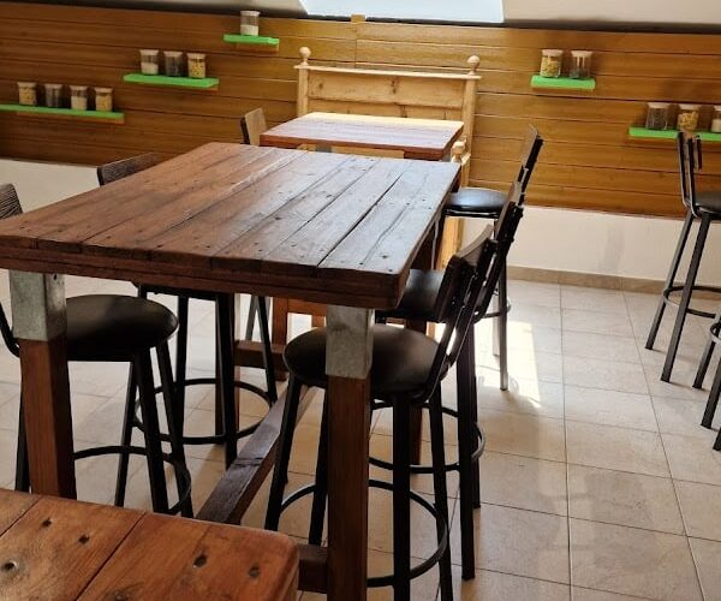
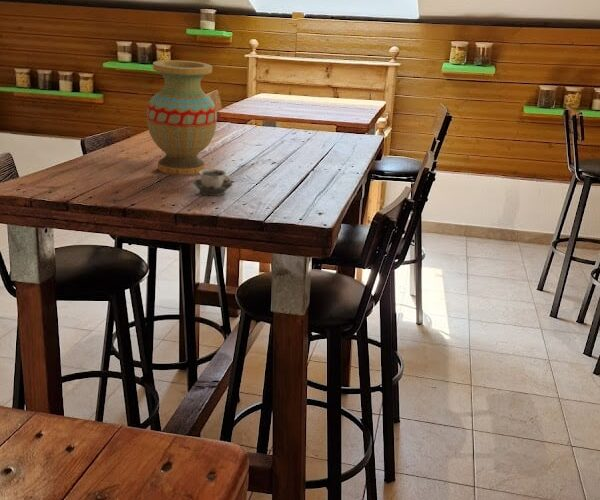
+ vase (182, 118)
+ cup (212, 182)
